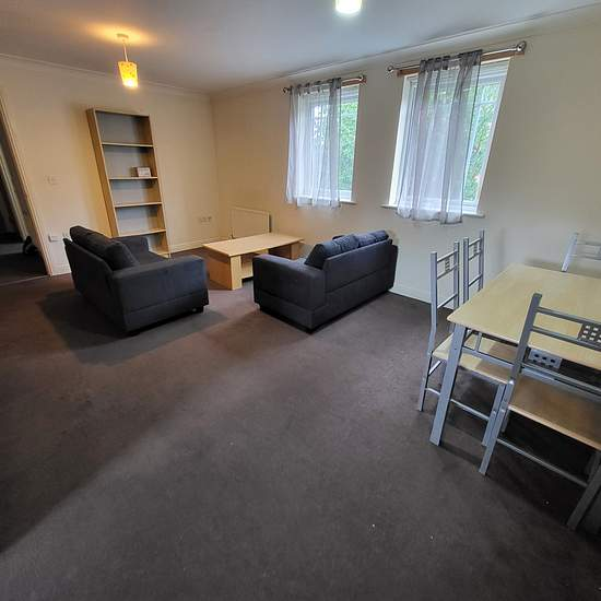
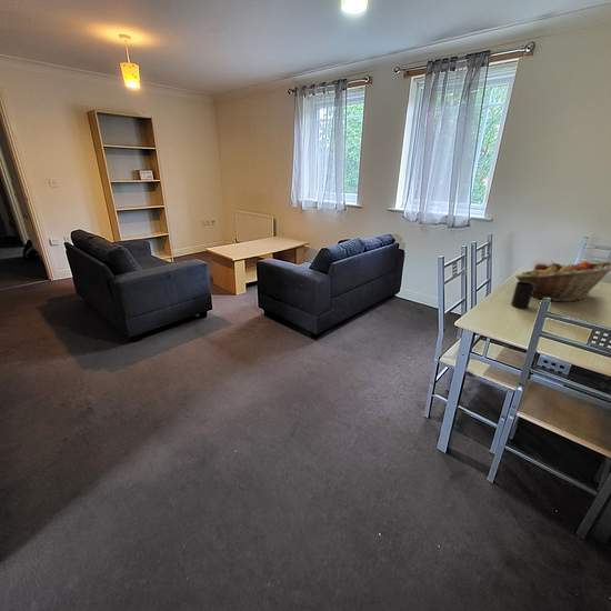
+ fruit basket (561, 277)
+ cup (522, 294)
